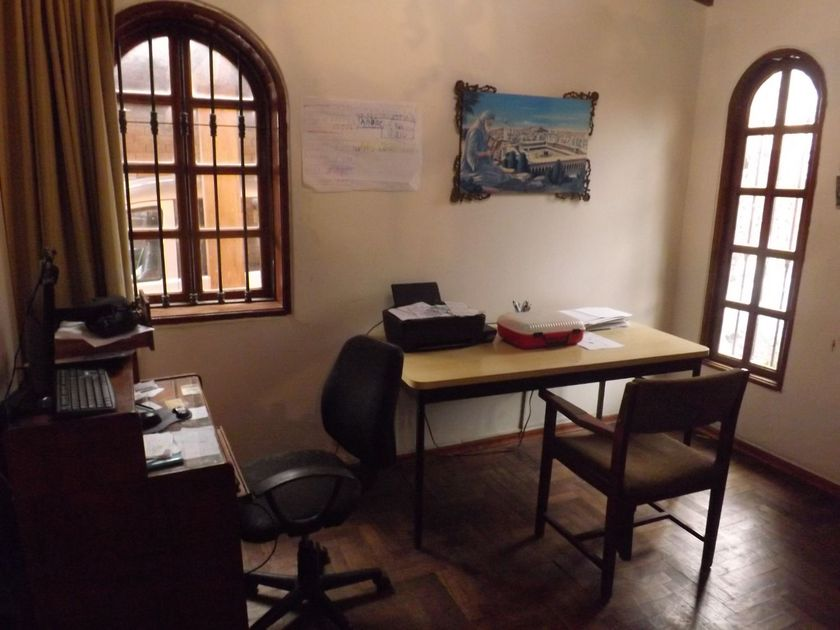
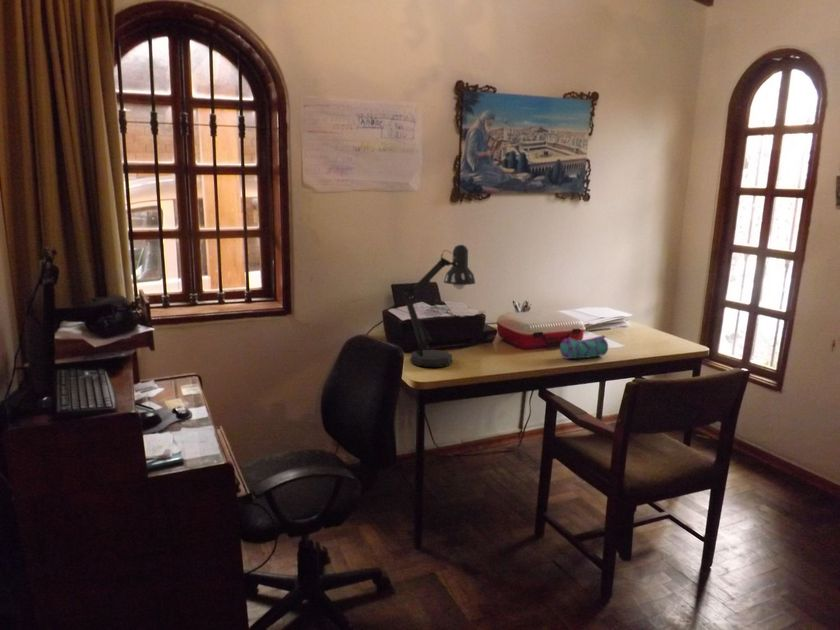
+ desk lamp (444, 282)
+ pencil case (584, 346)
